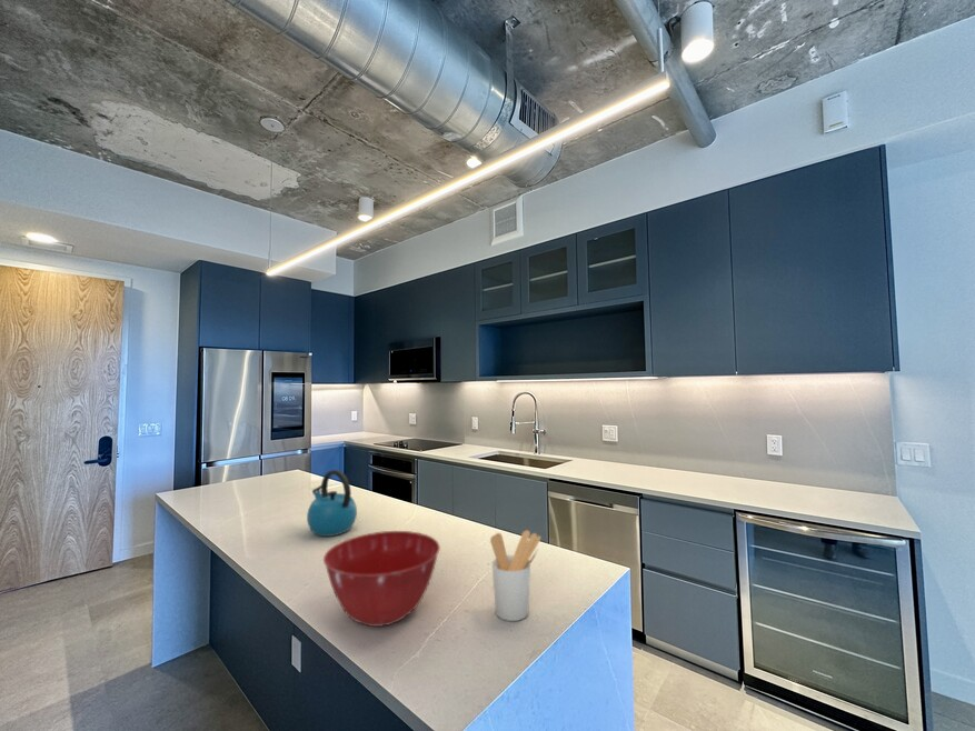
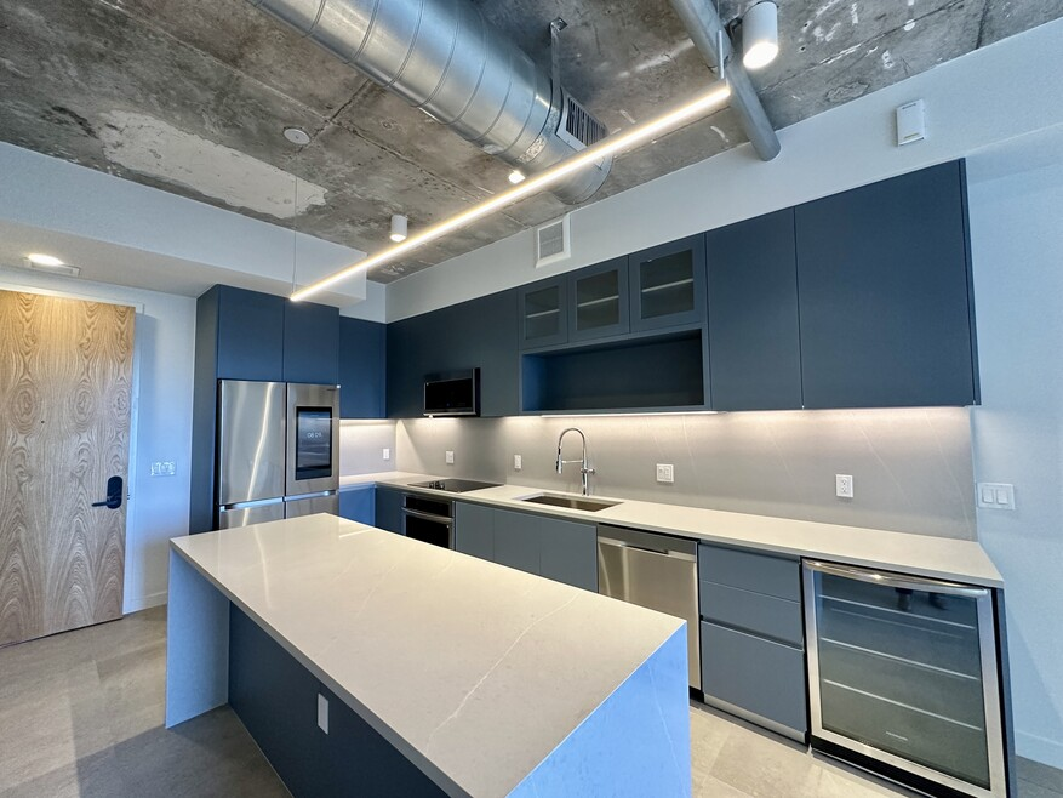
- utensil holder (517, 571)
- mixing bowl (384, 579)
- kettle (330, 499)
